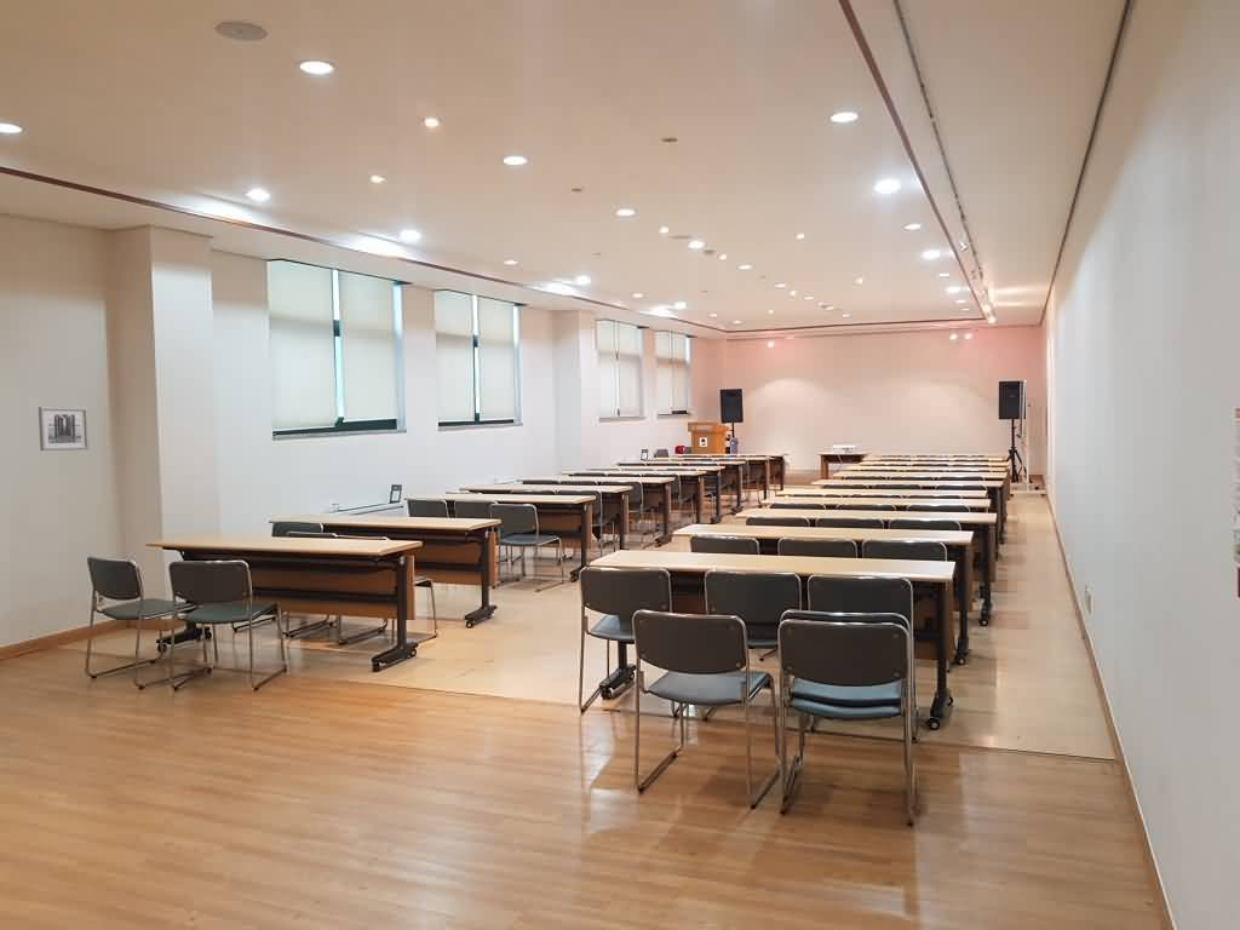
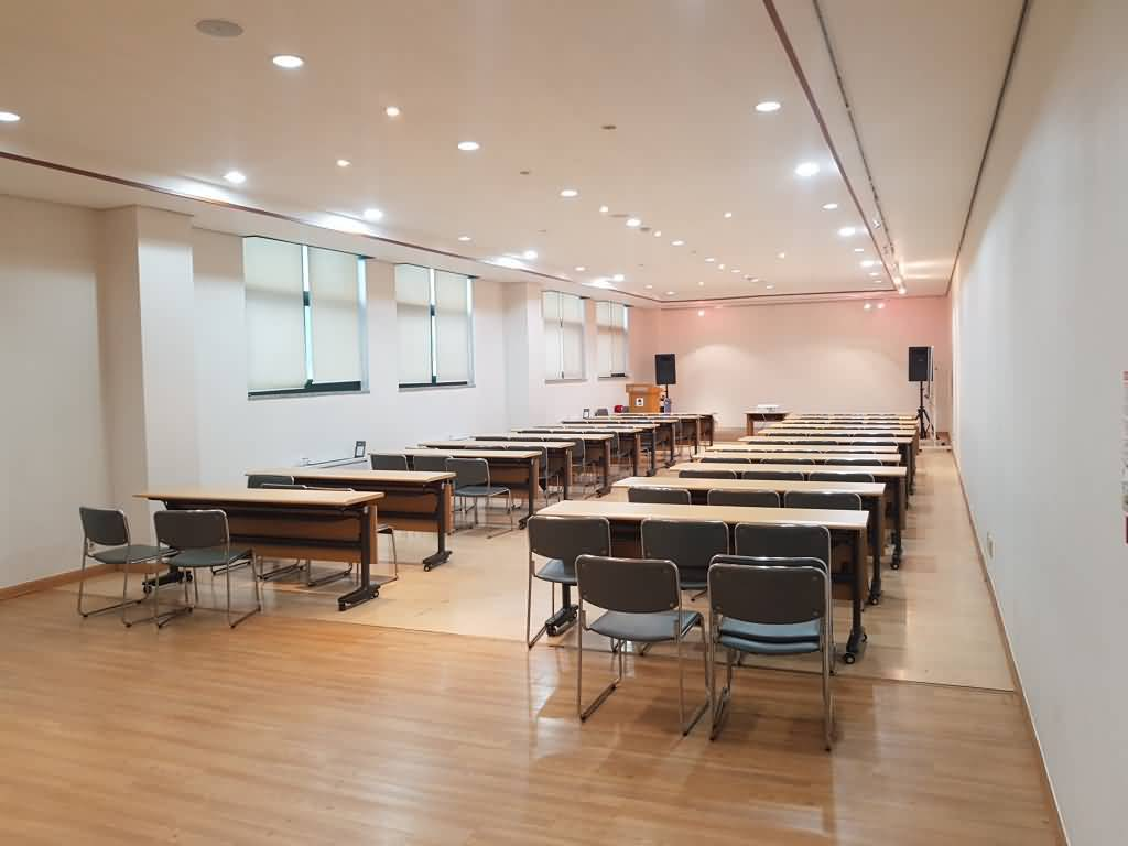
- wall art (64, 429)
